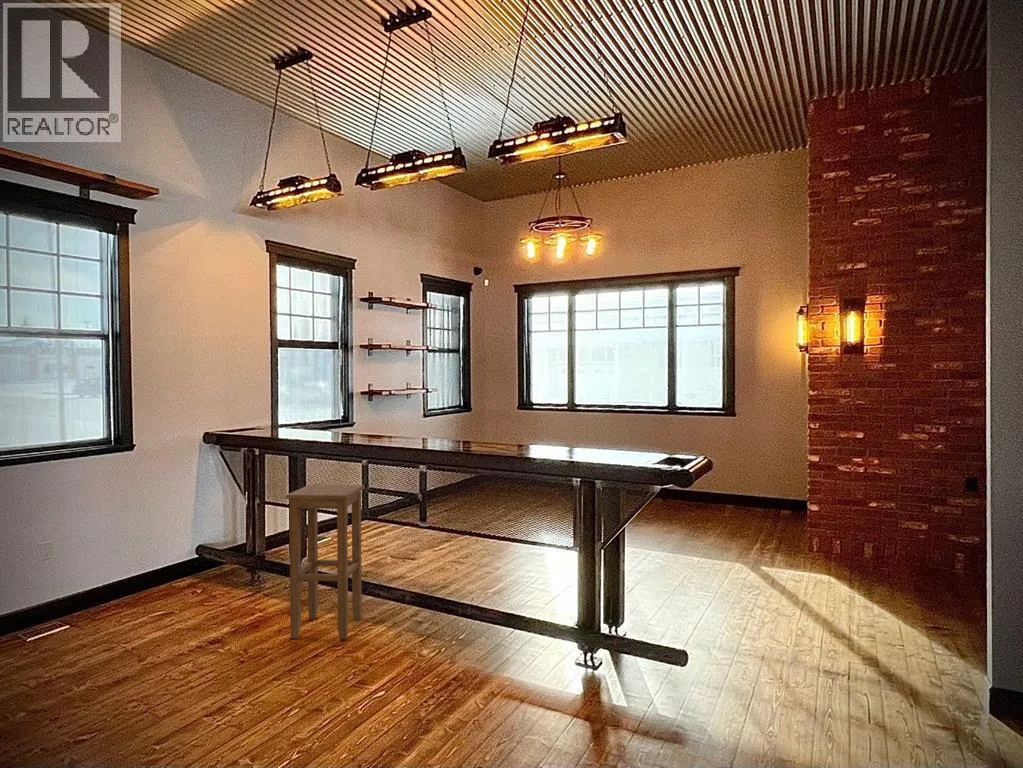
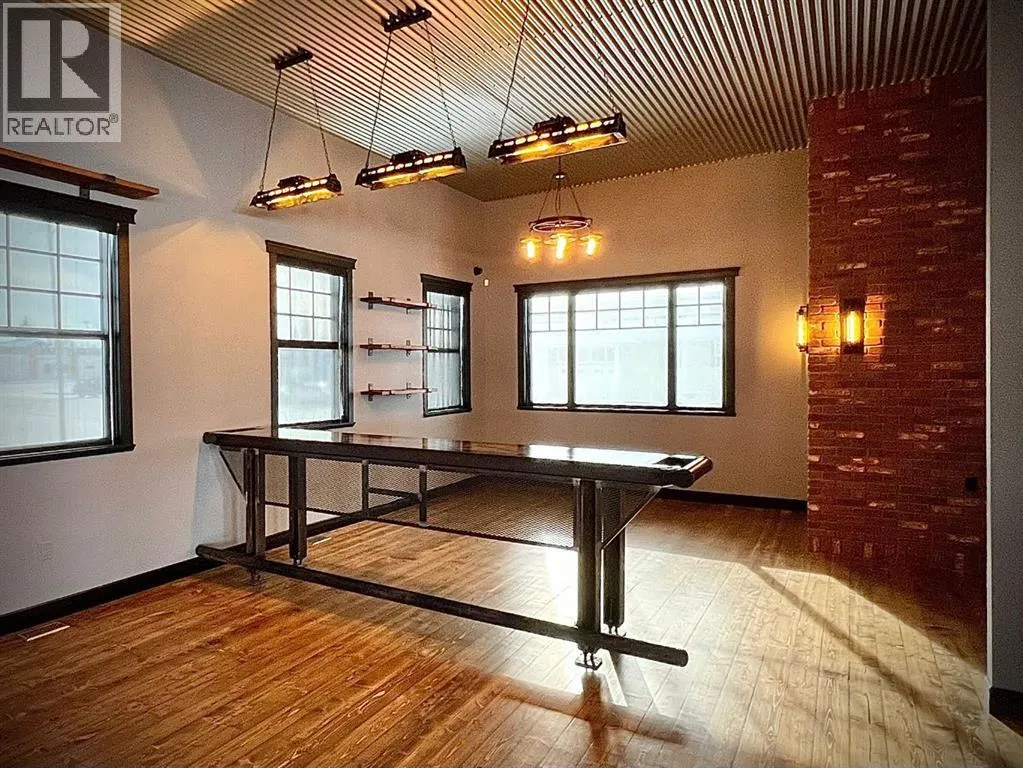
- stool (327, 560)
